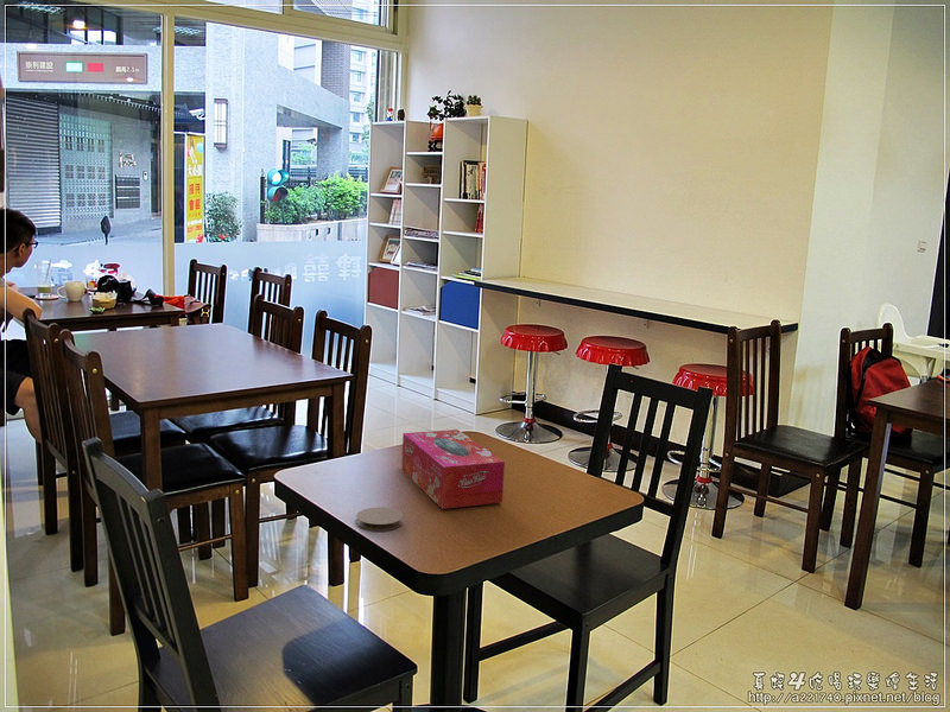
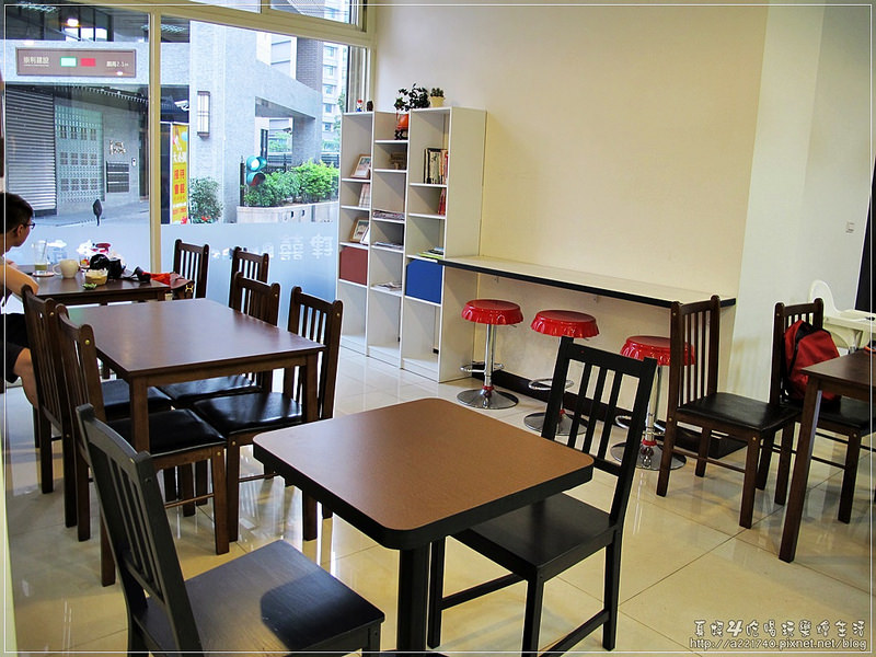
- tissue box (450, 465)
- coaster (379, 519)
